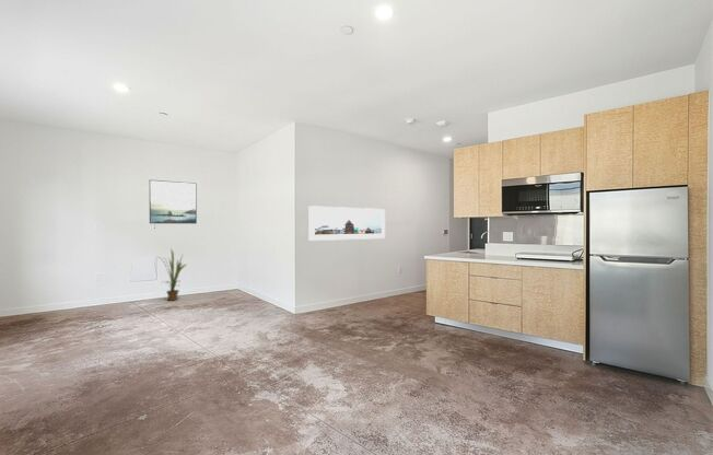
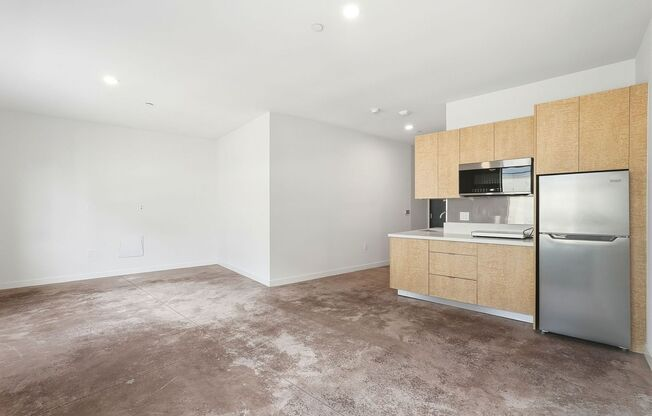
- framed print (350, 223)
- house plant (171, 275)
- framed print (173, 202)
